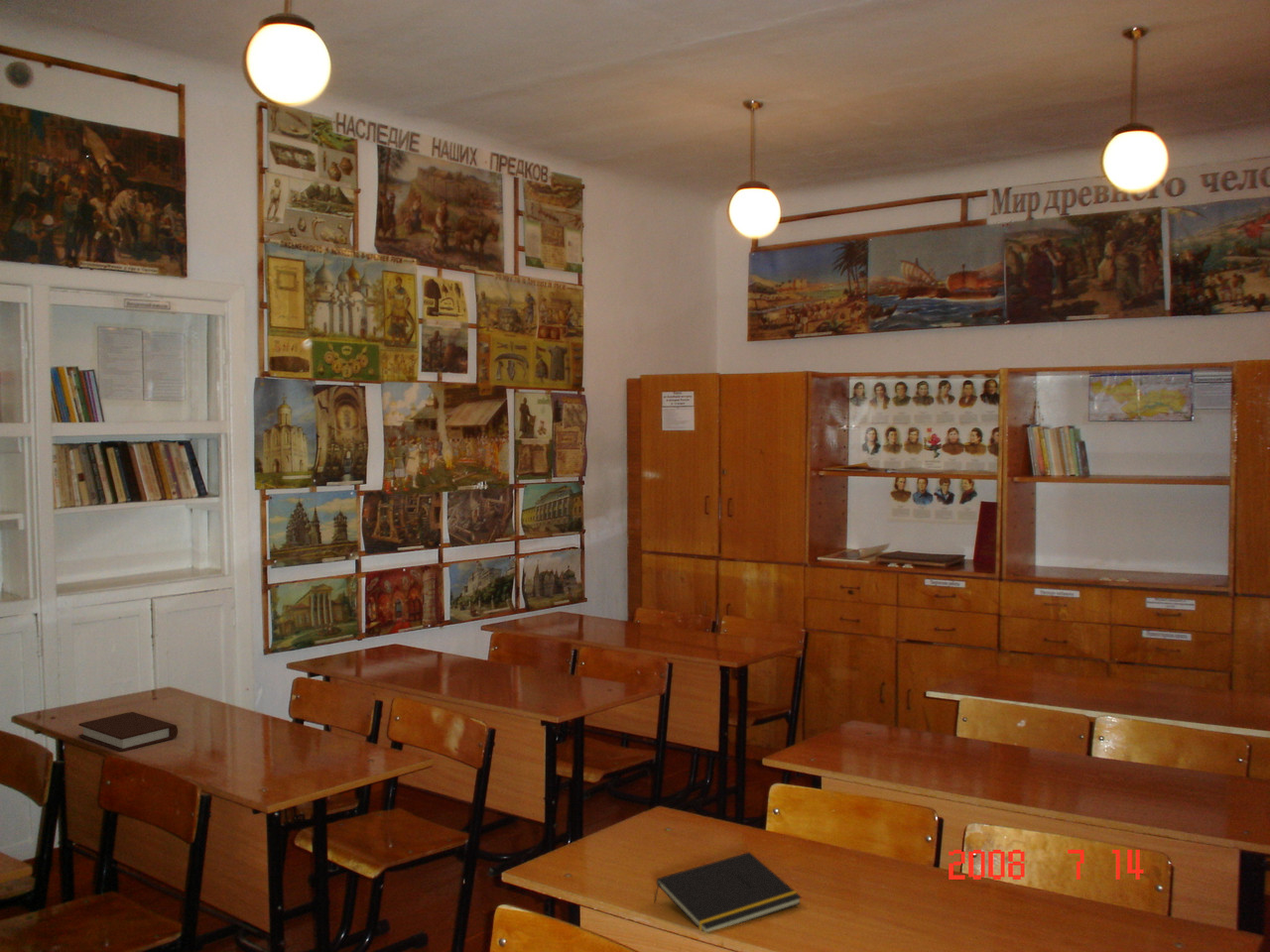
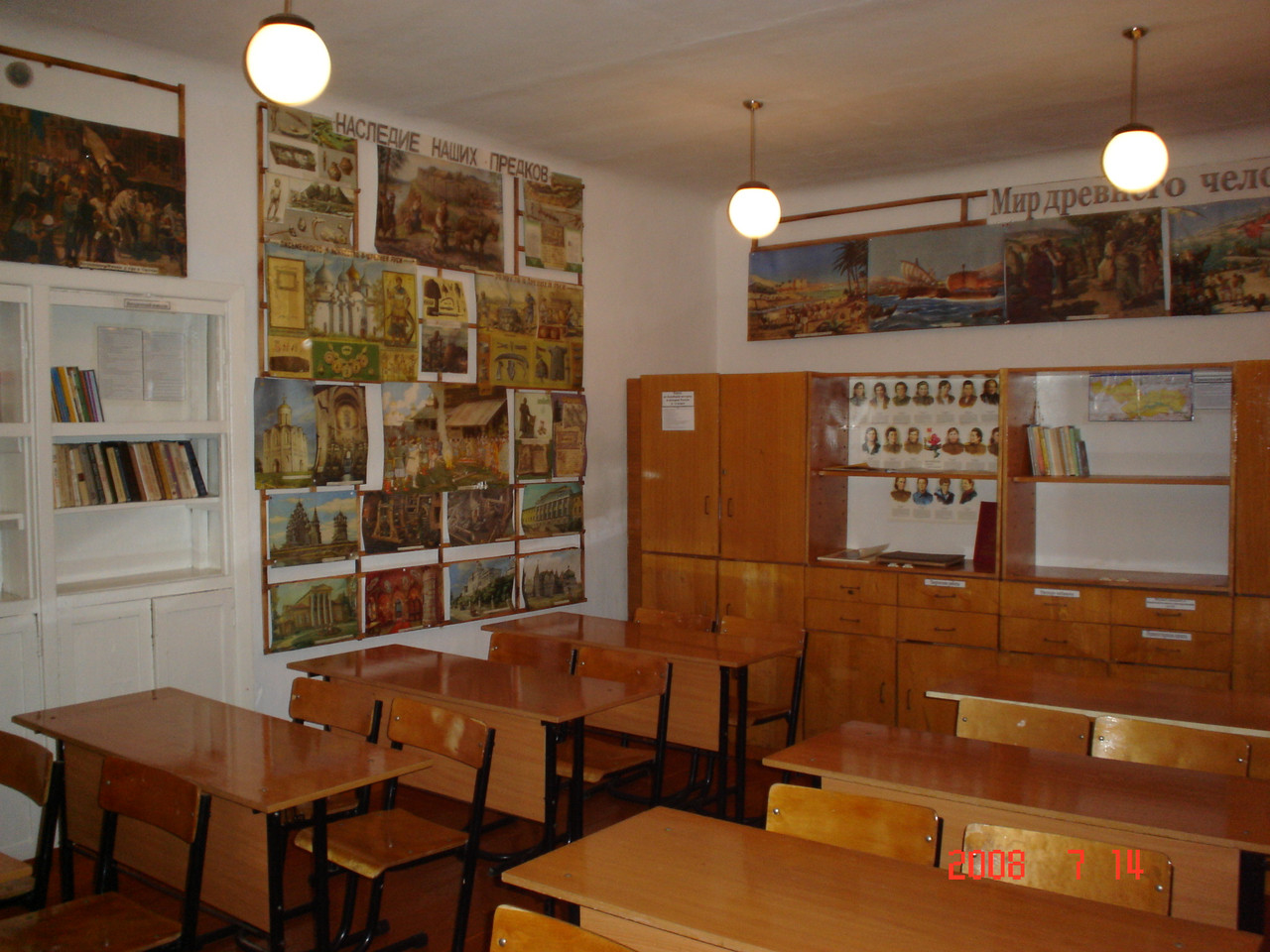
- book (128, 730)
- notepad (728, 891)
